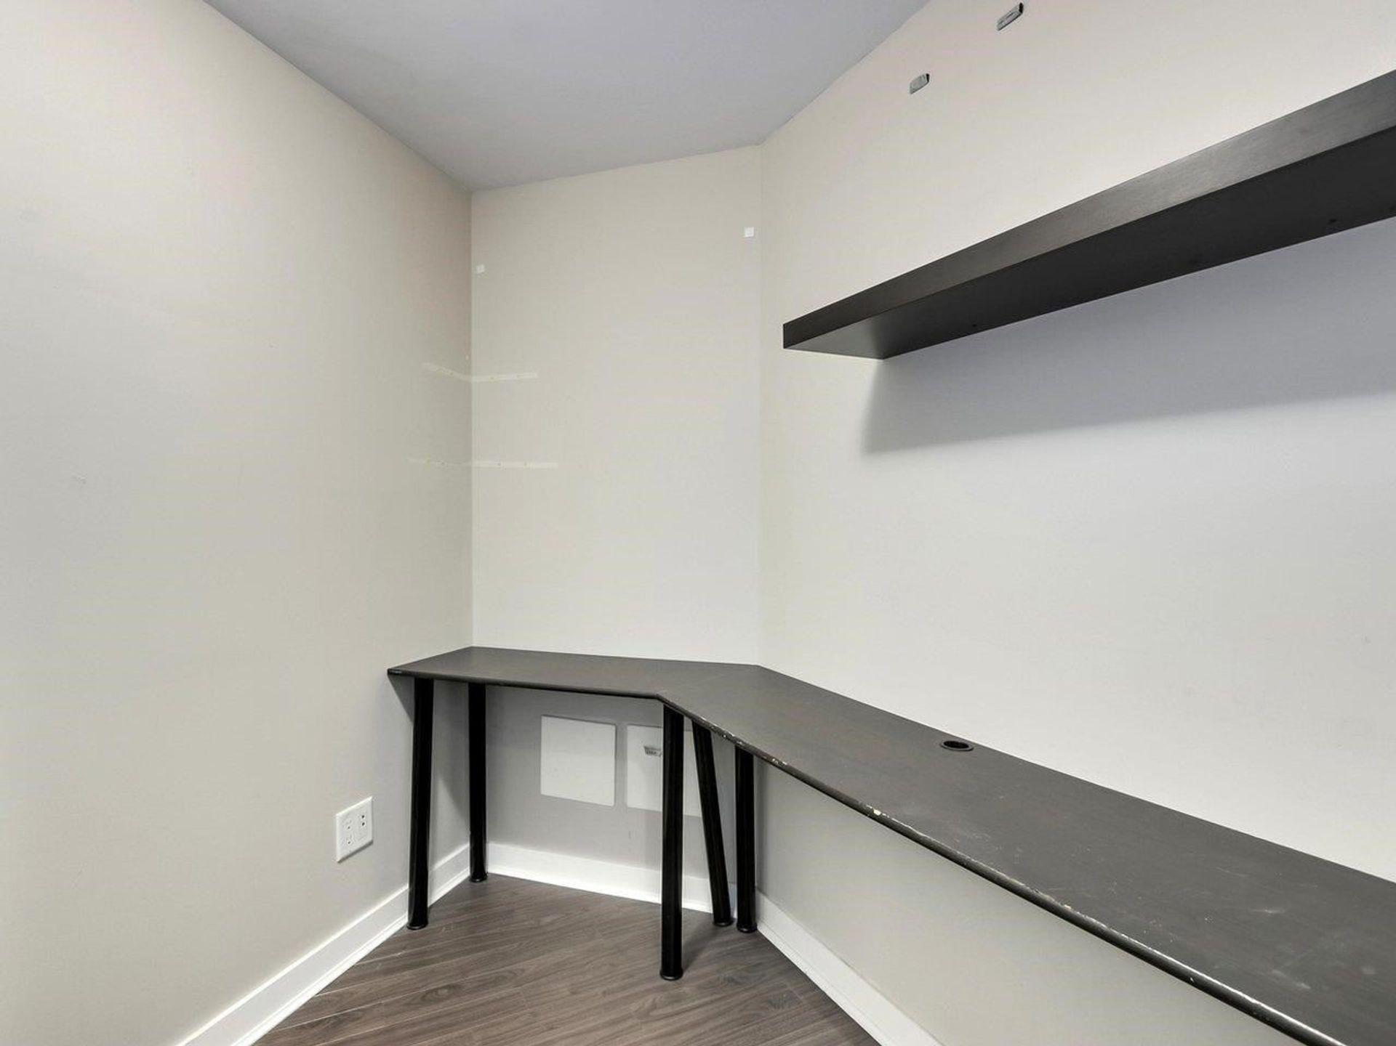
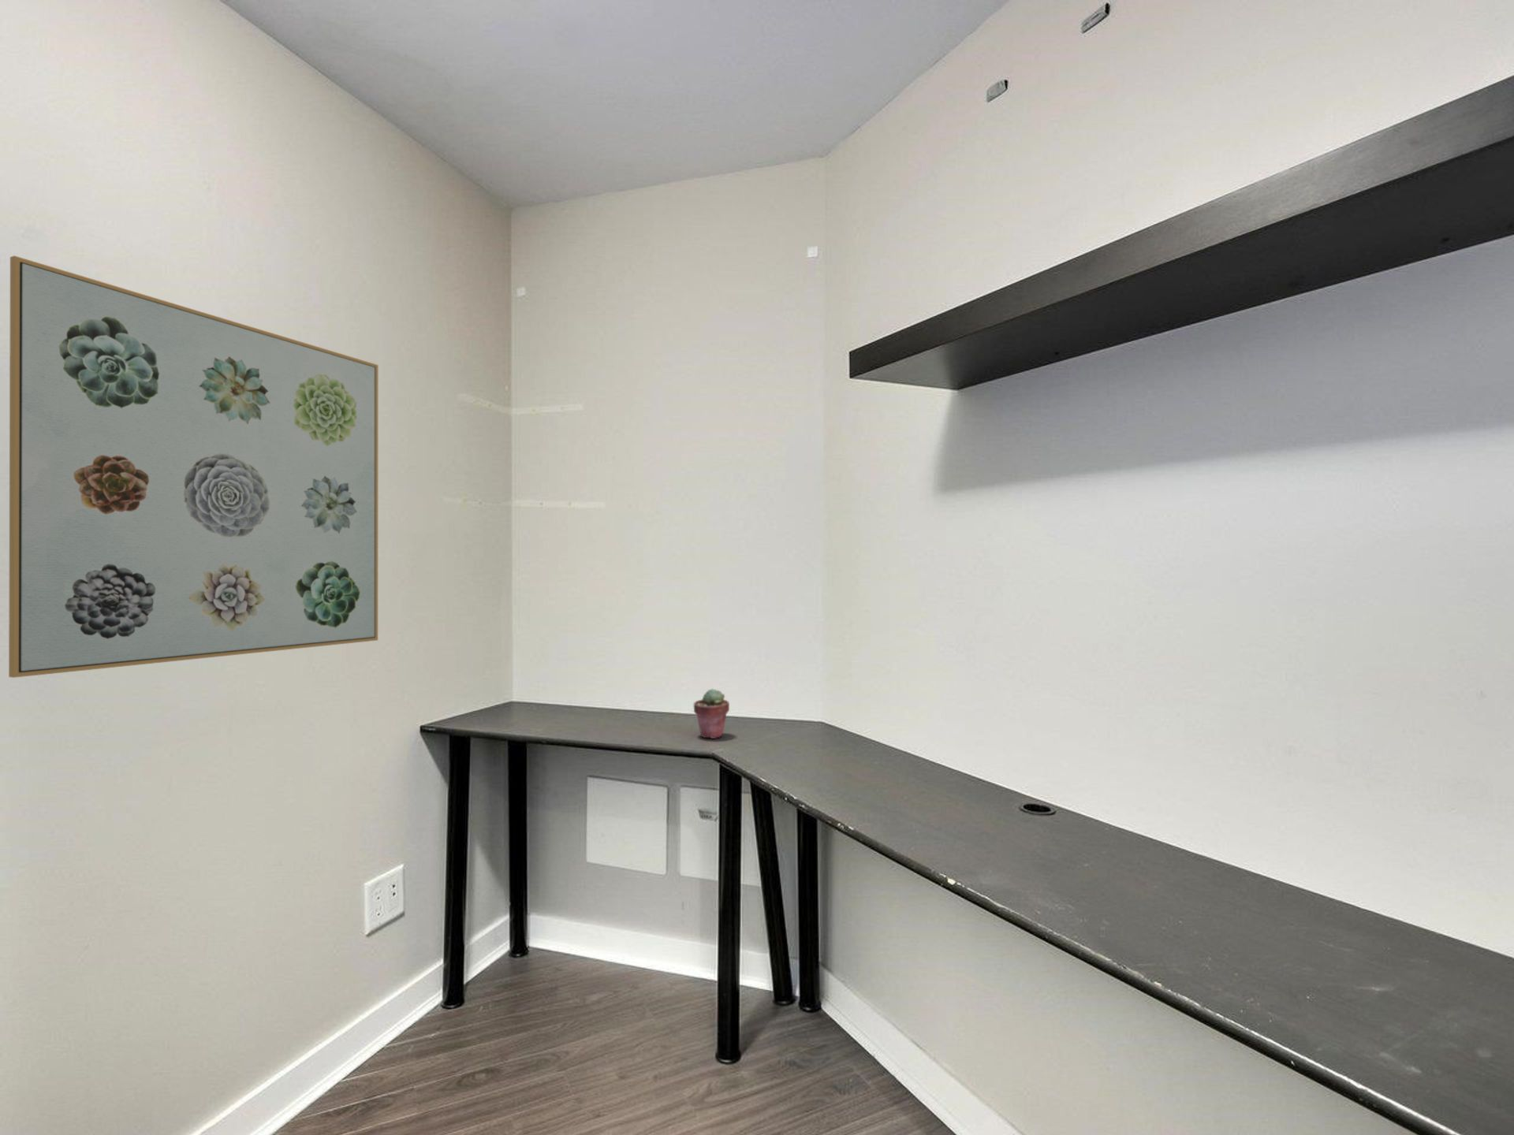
+ wall art (231, 488)
+ potted succulent (712, 712)
